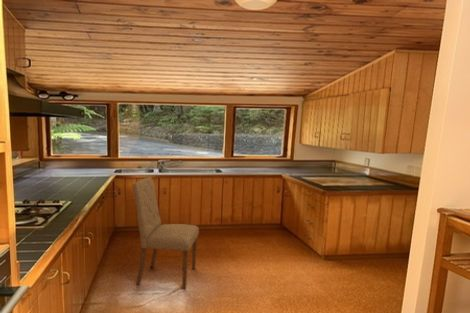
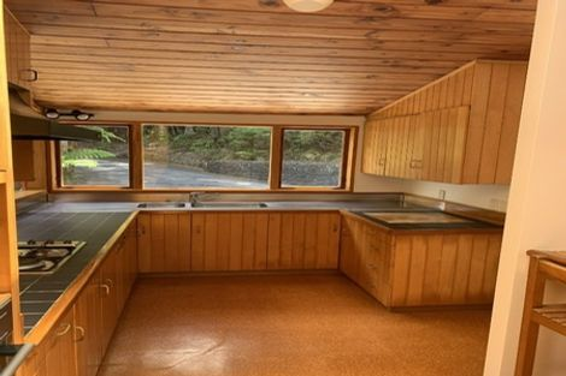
- dining chair (166, 229)
